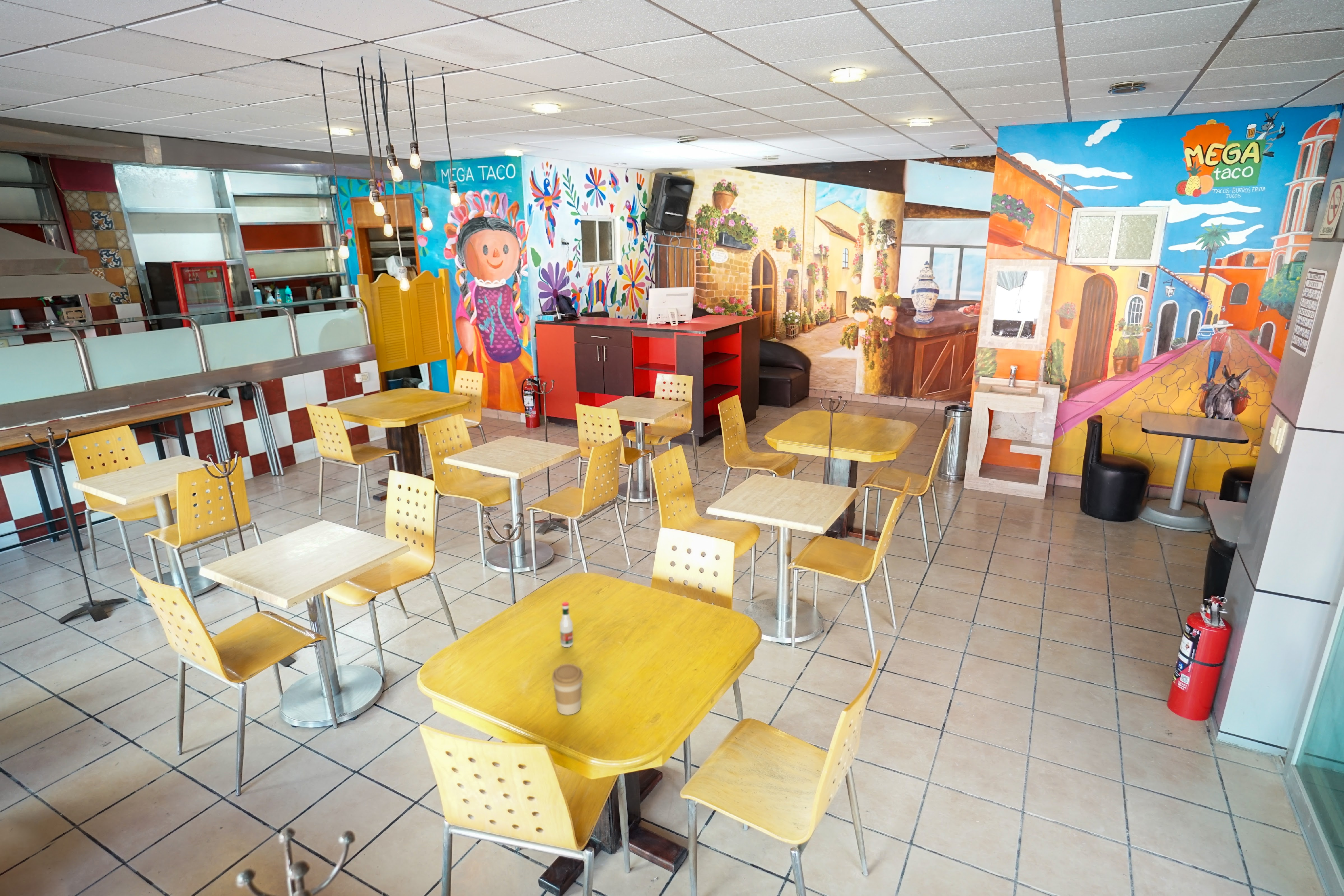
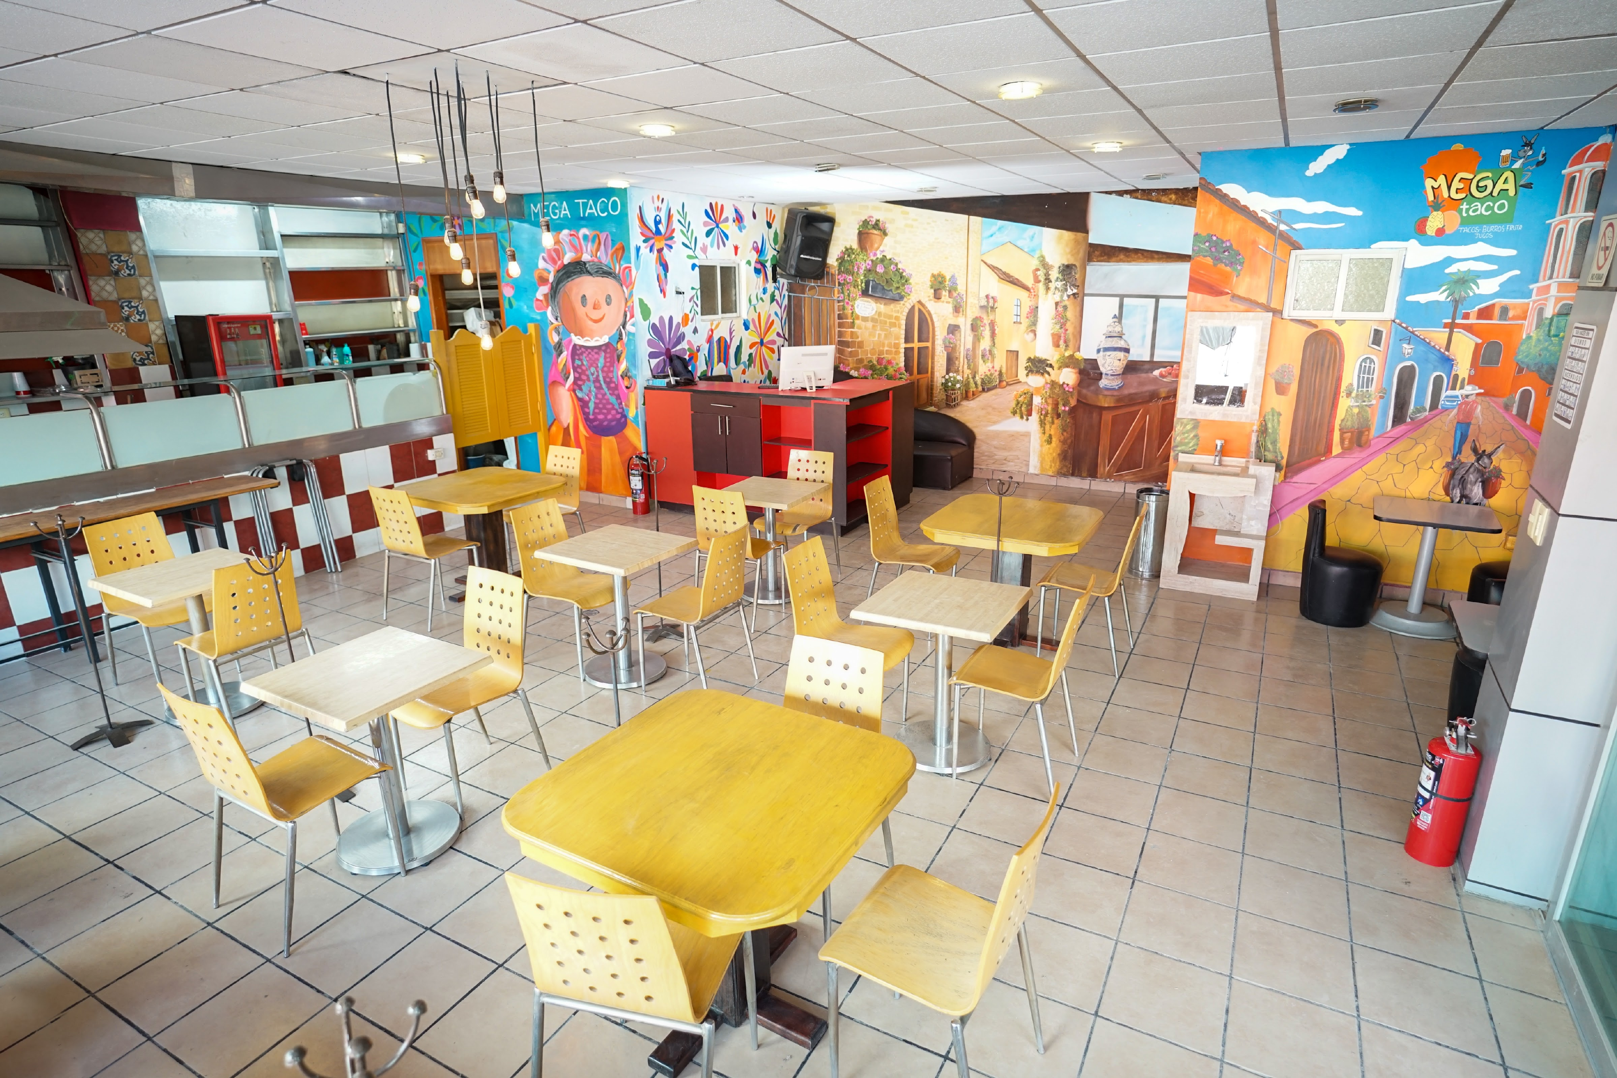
- coffee cup (568, 689)
- tabasco sauce (566, 624)
